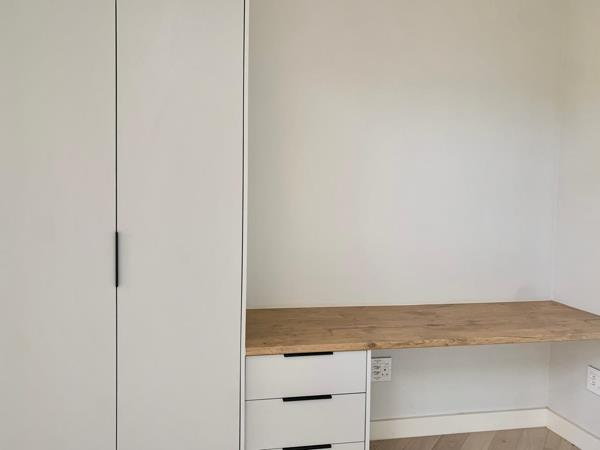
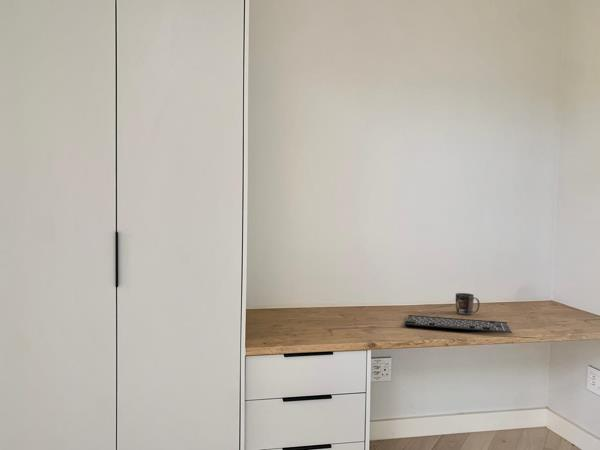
+ mug (467, 304)
+ keyboard (456, 323)
